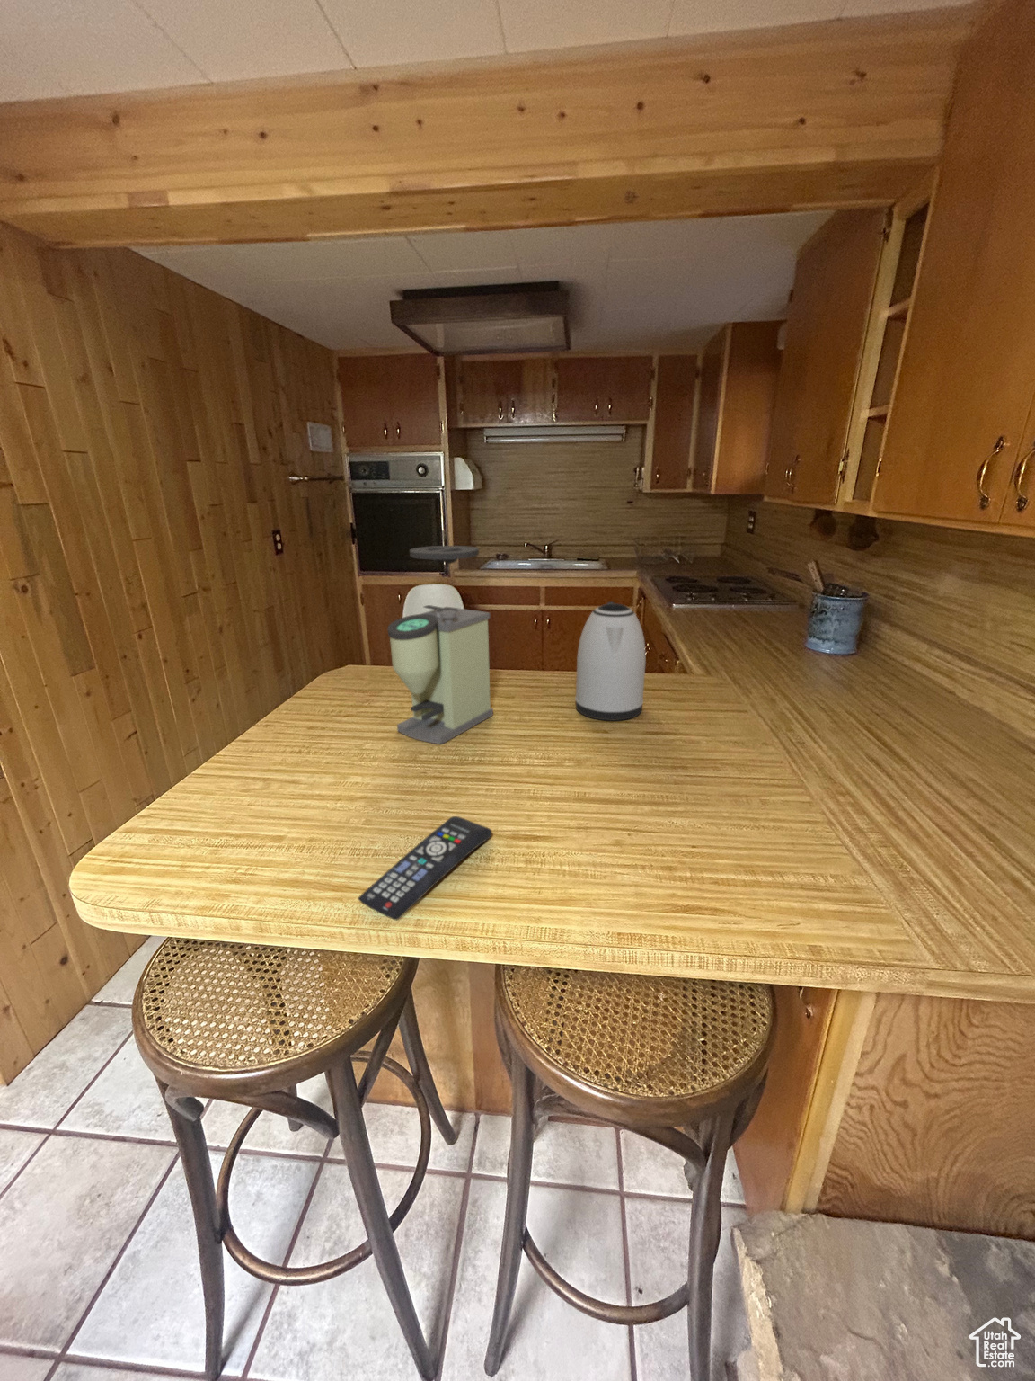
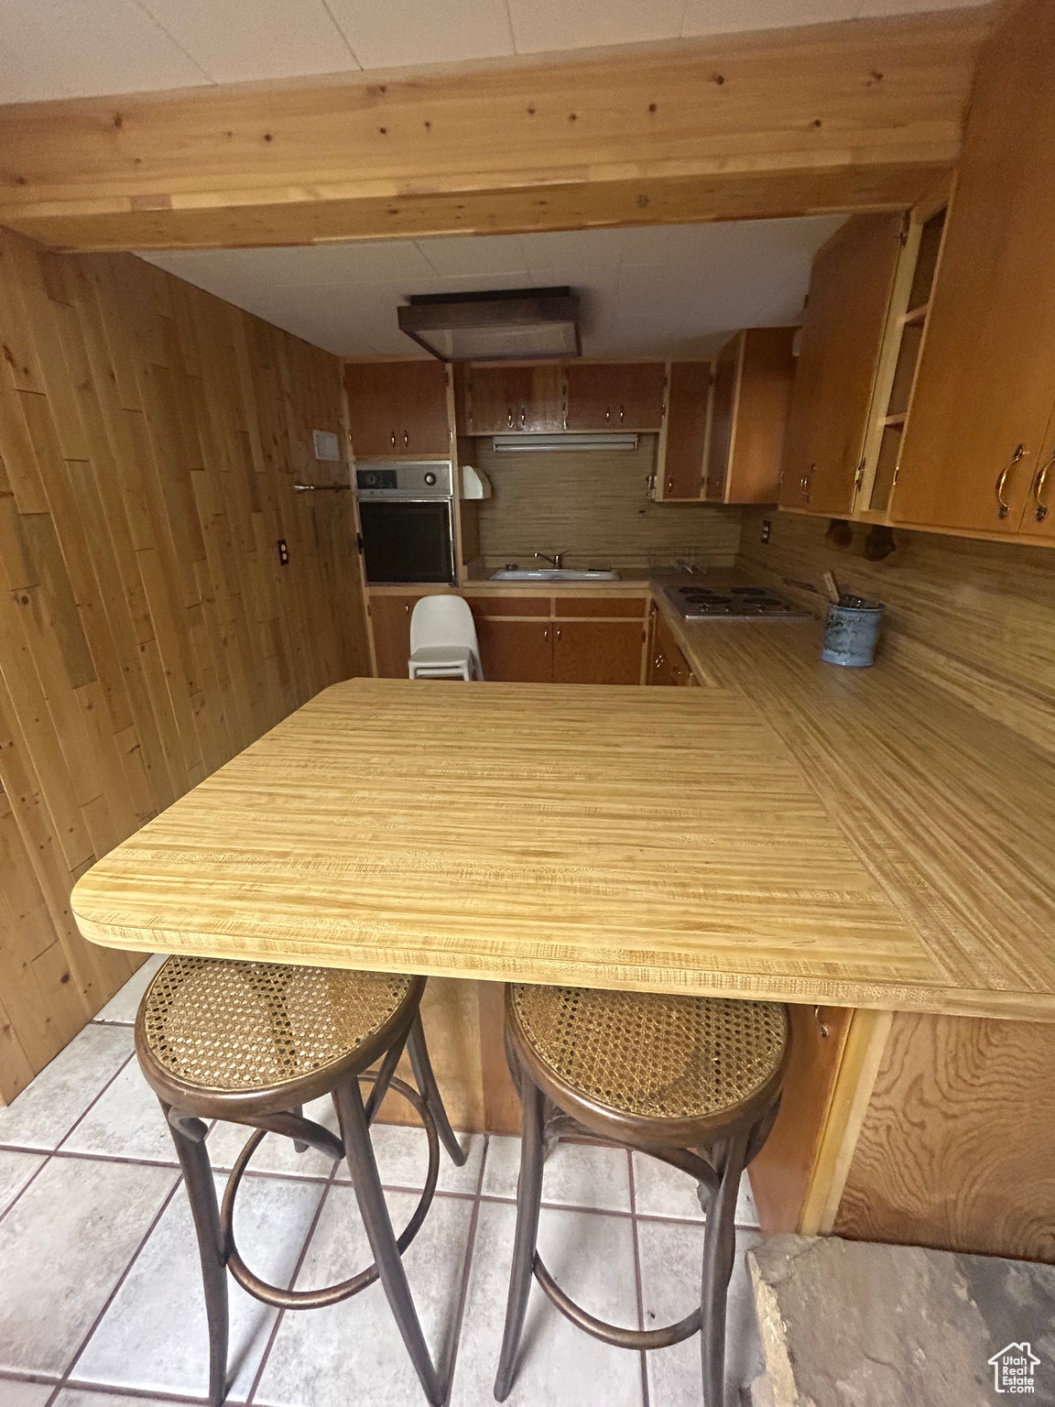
- remote control (432, 861)
- kettle (610, 654)
- coffee grinder (442, 642)
